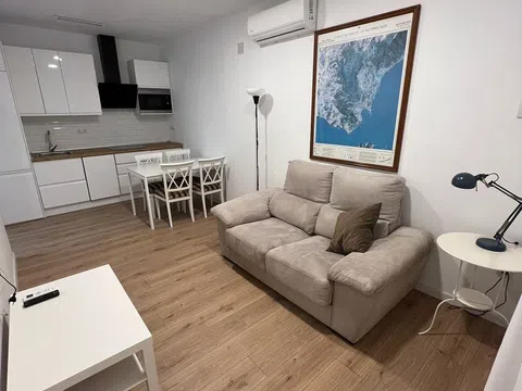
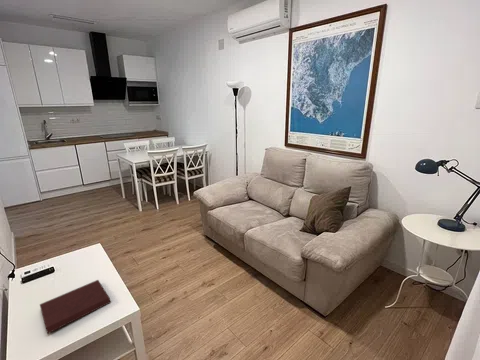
+ notebook (75, 303)
